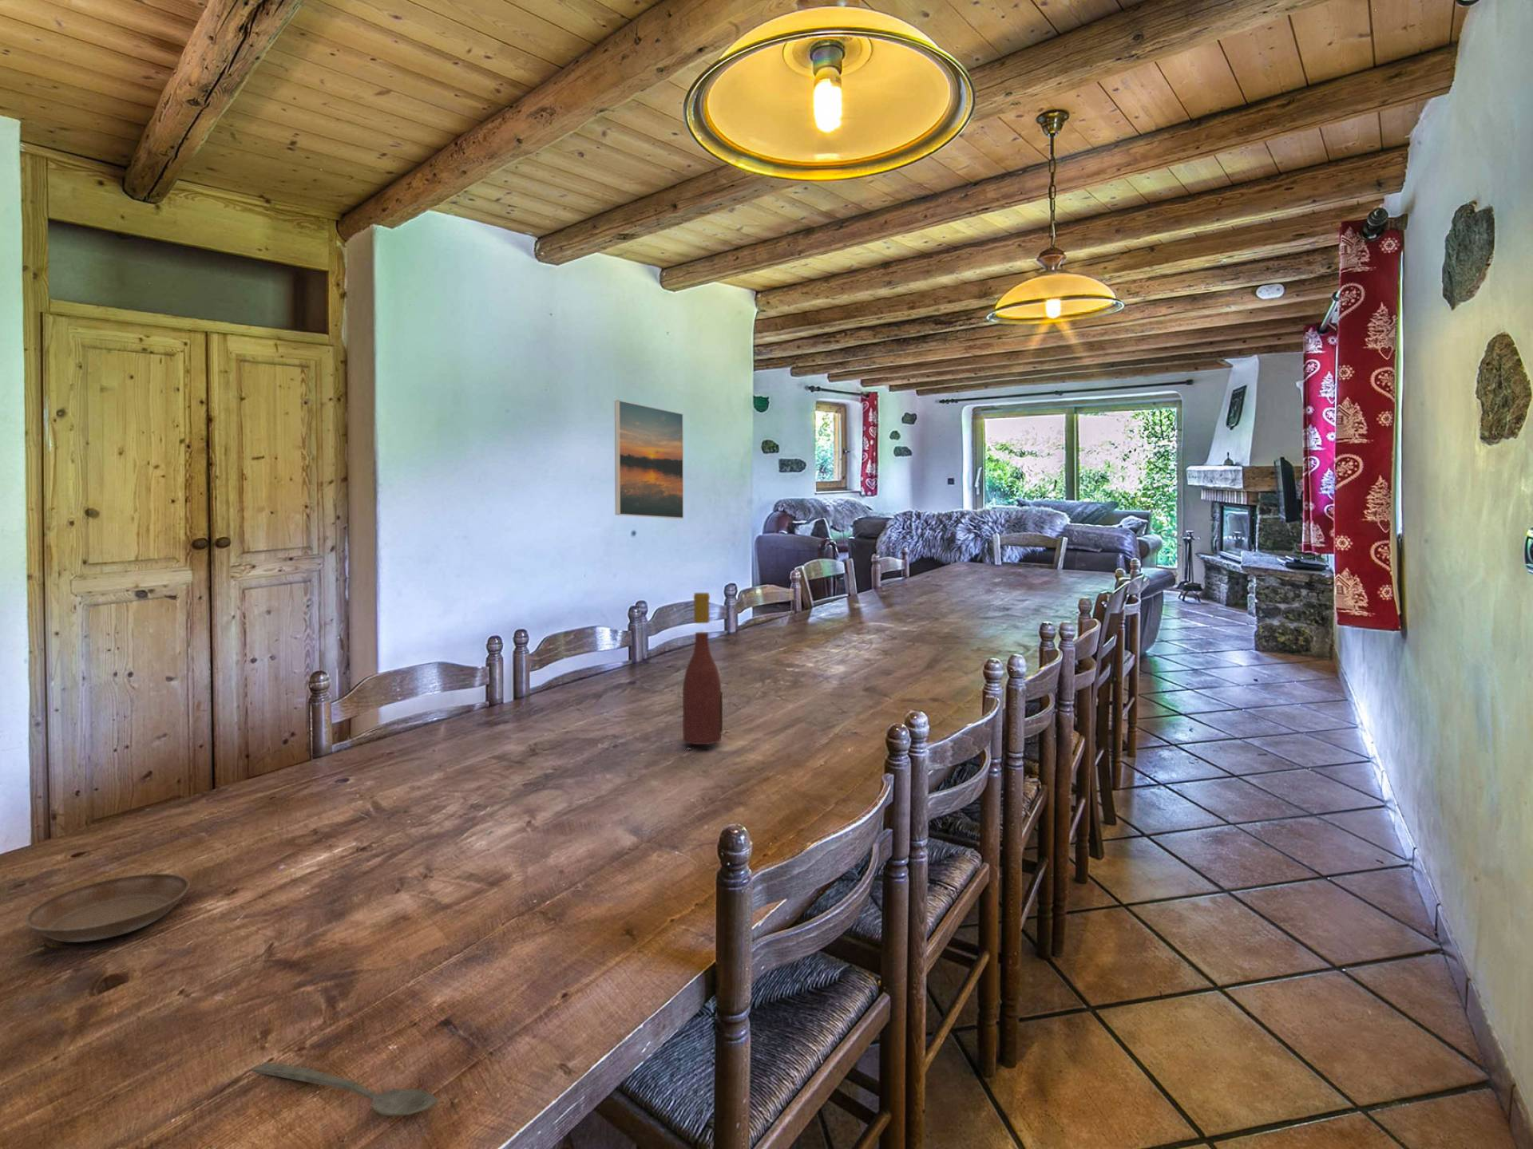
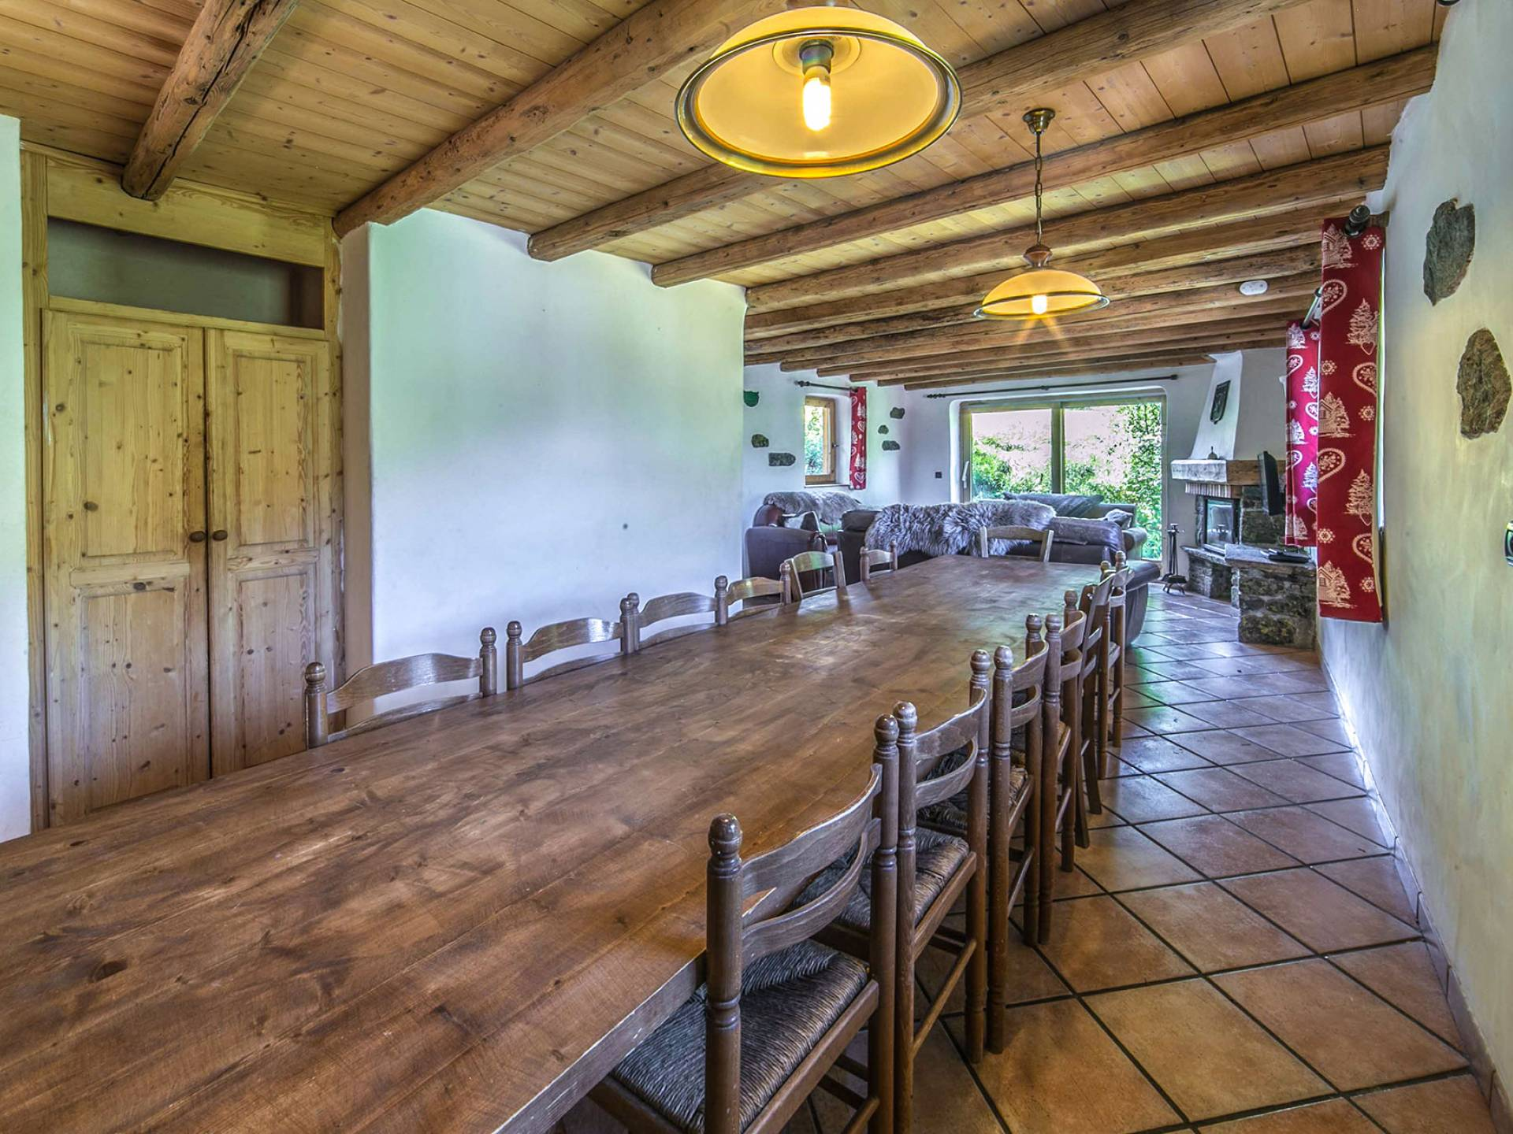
- wine bottle (701, 669)
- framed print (649, 462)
- spoon (340, 1084)
- saucer (112, 910)
